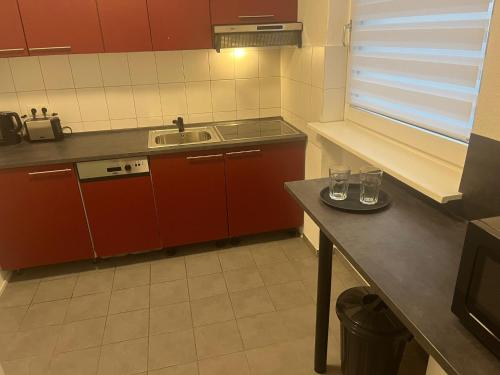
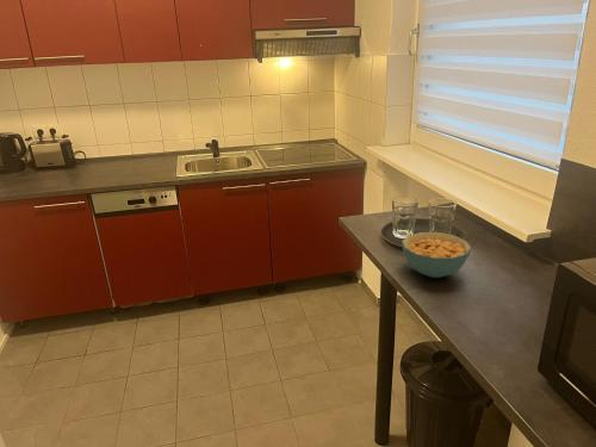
+ cereal bowl (434, 259)
